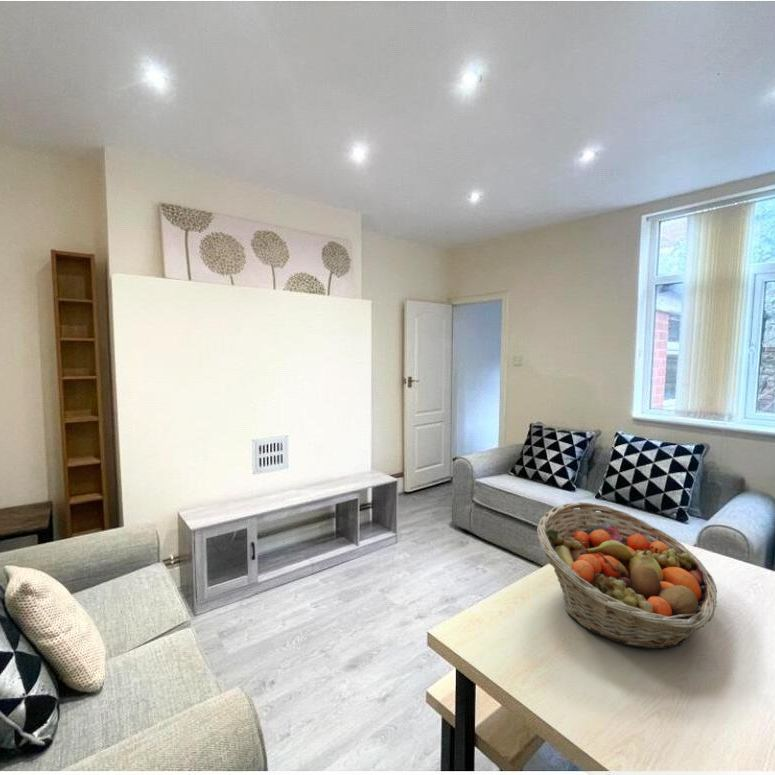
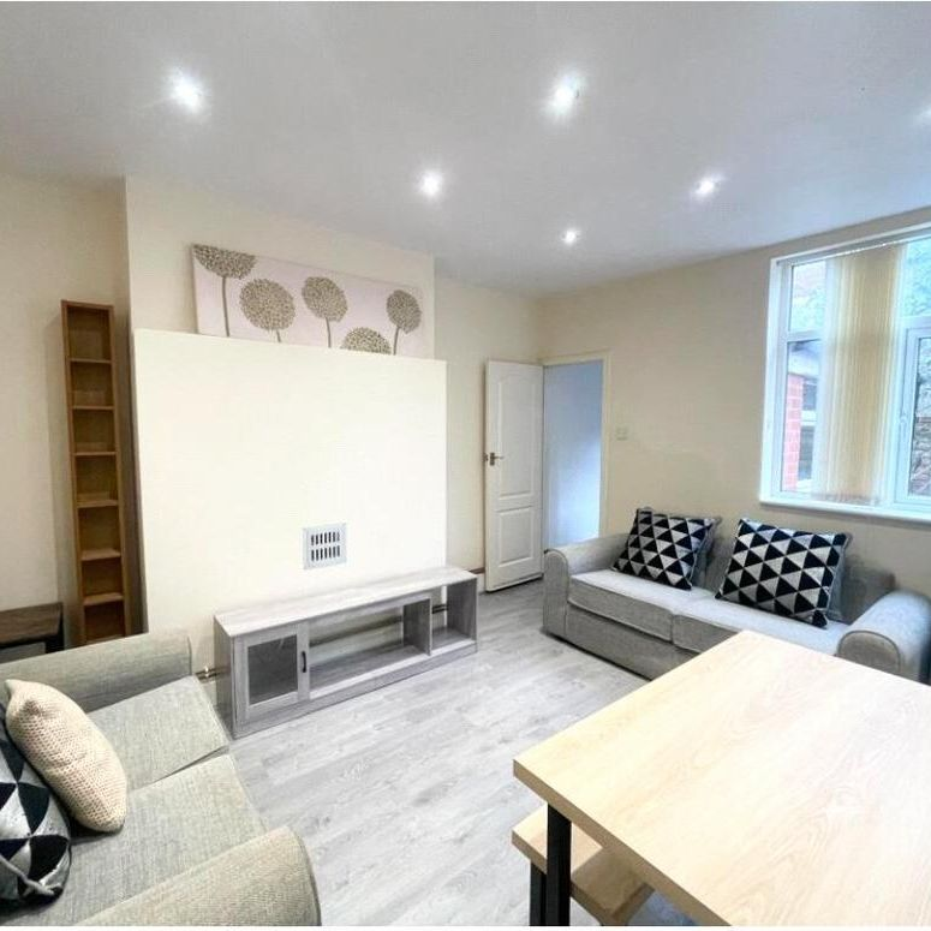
- fruit basket (621, 566)
